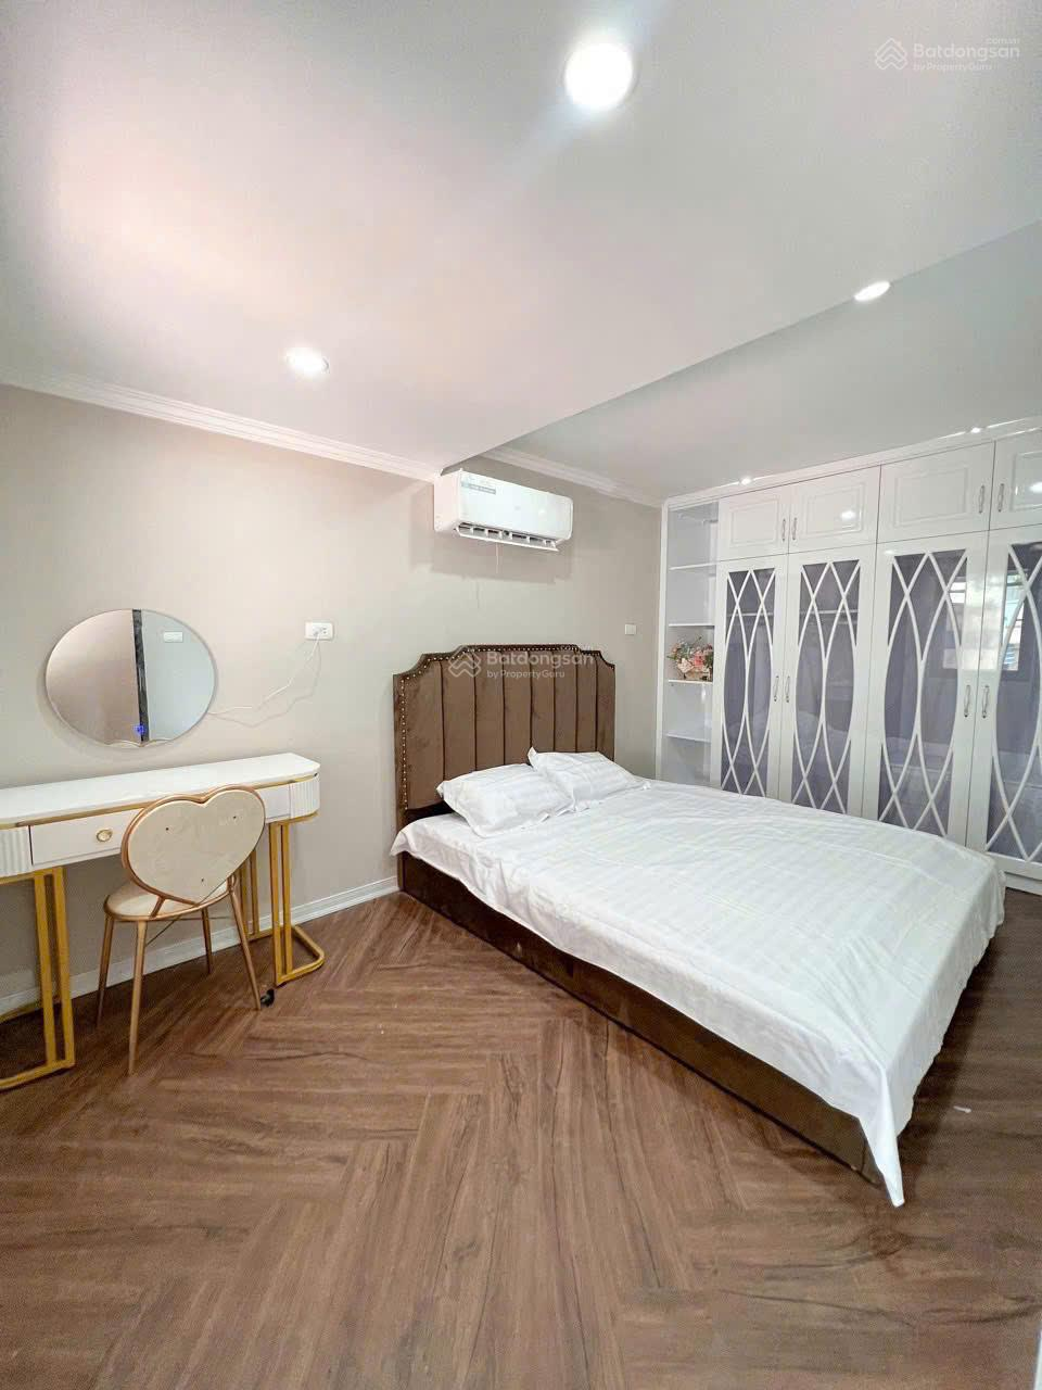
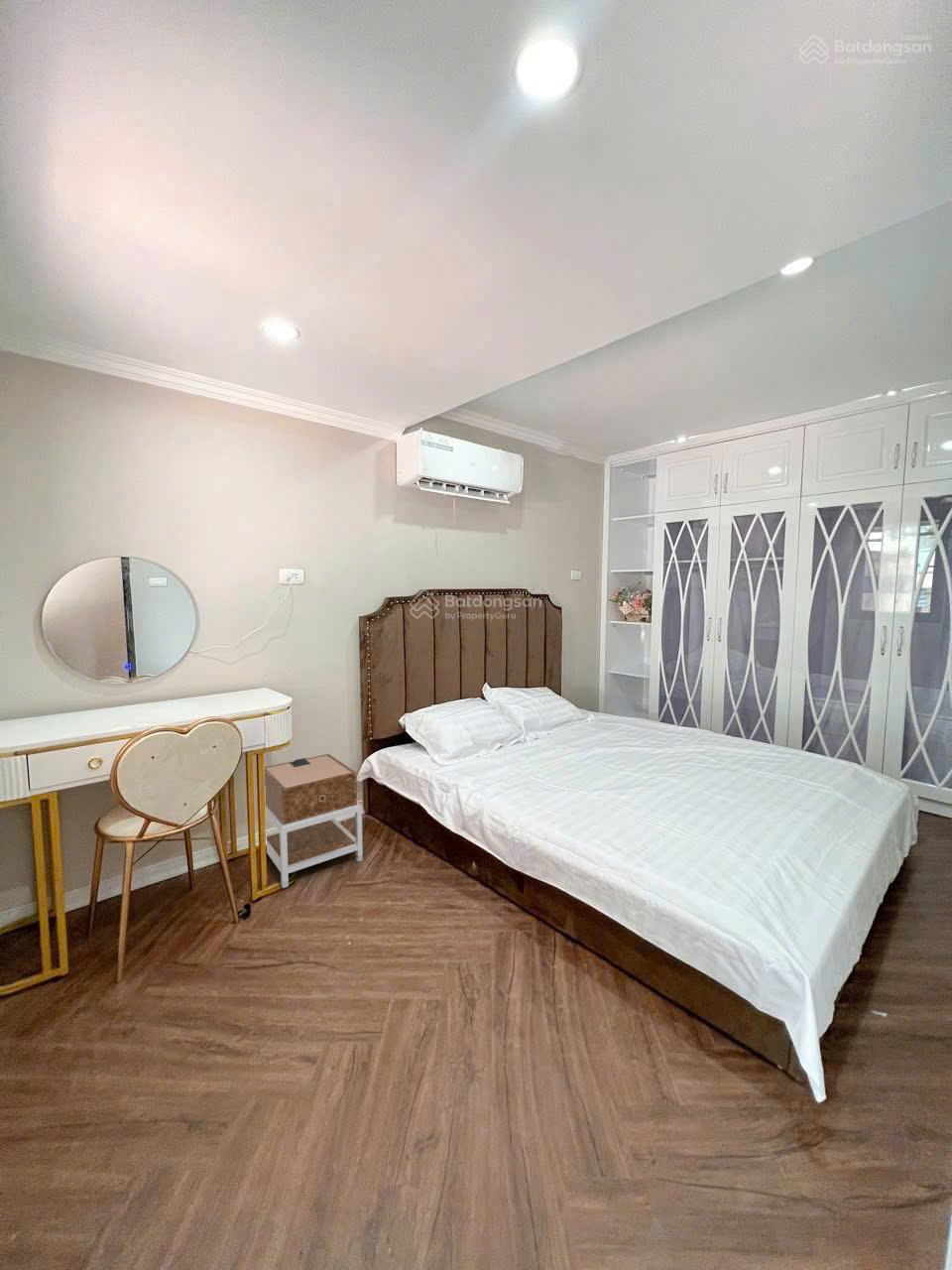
+ nightstand (308, 812)
